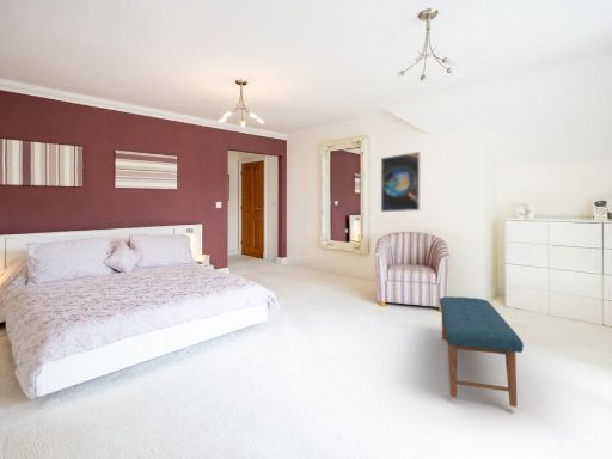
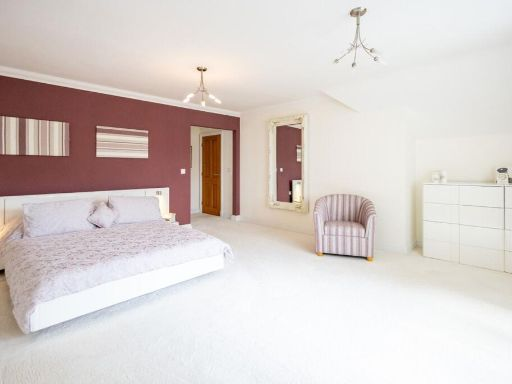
- bench (471, 338)
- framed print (399, 183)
